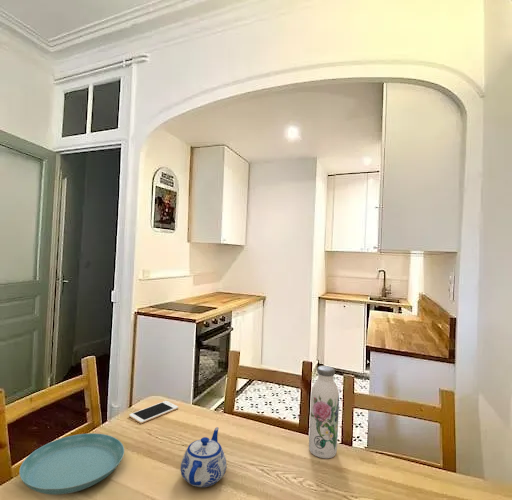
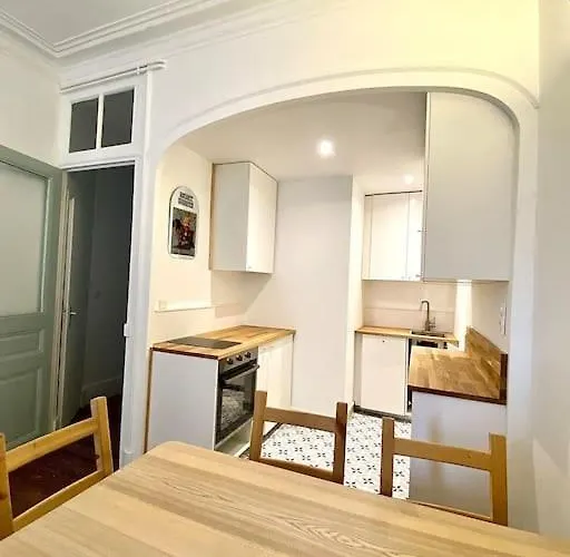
- saucer (74, 463)
- teapot (205, 455)
- cell phone (154, 411)
- water bottle (324, 409)
